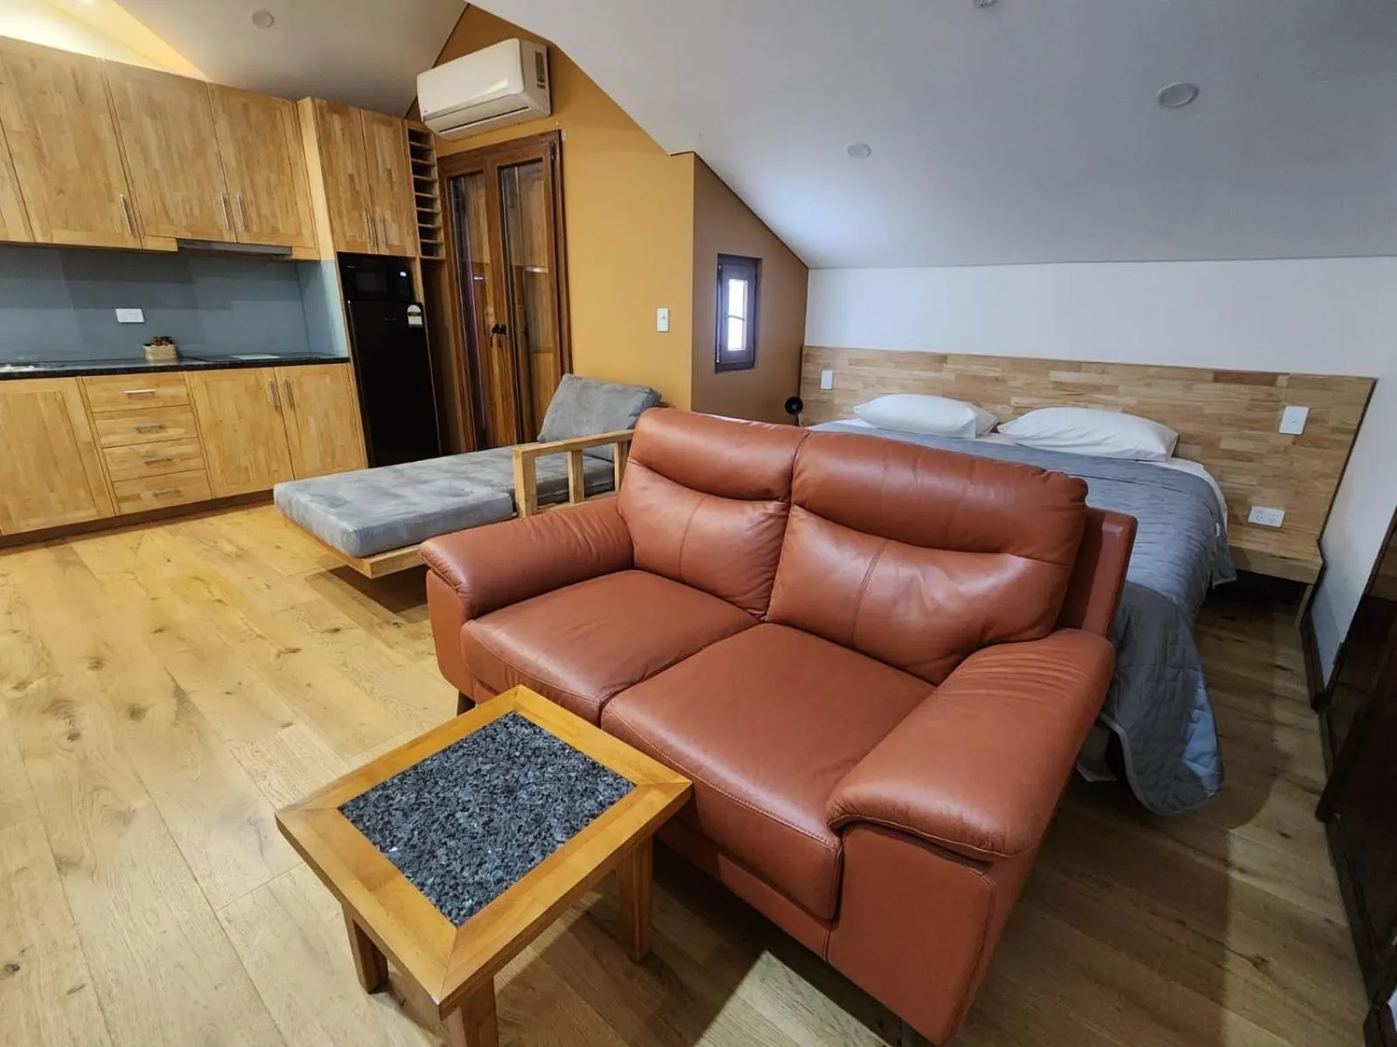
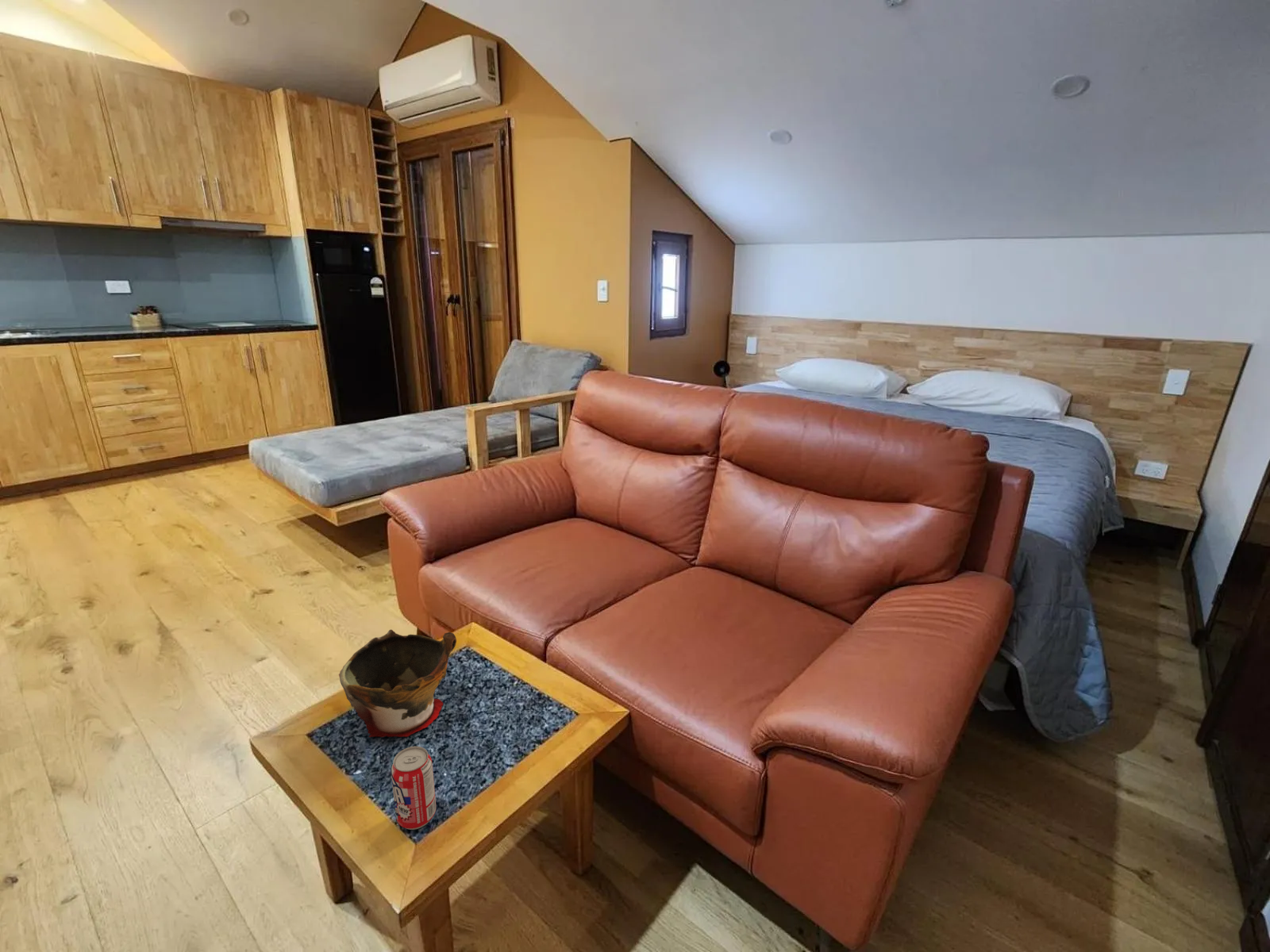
+ bowl (395, 681)
+ beverage can (414, 788)
